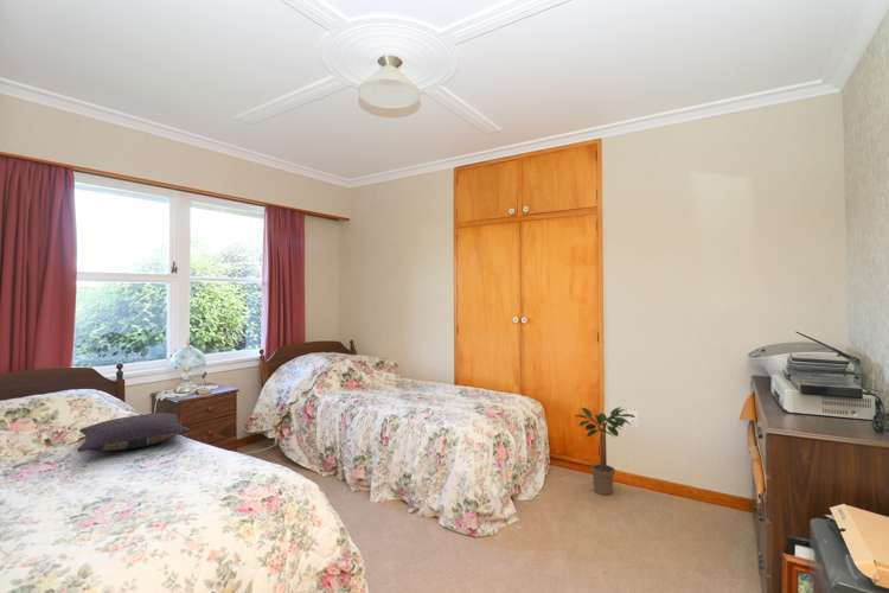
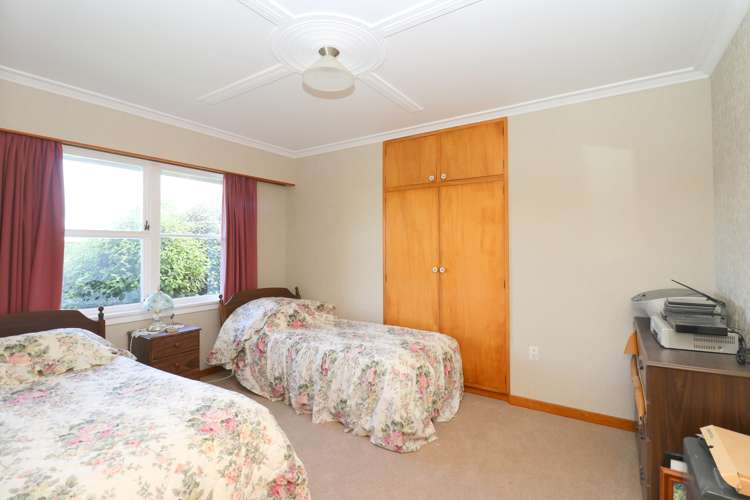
- pillow (134, 429)
- potted plant (605, 446)
